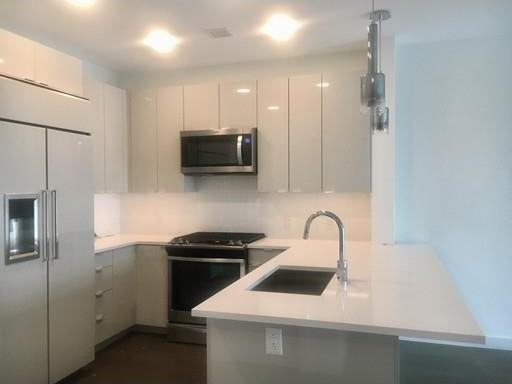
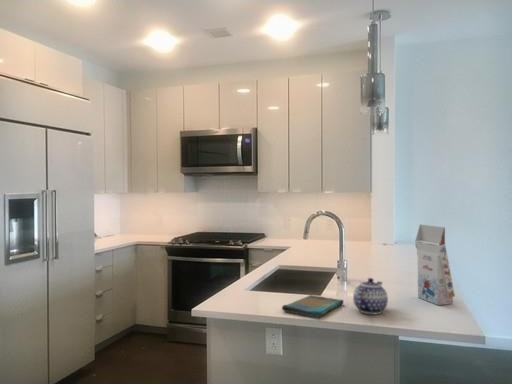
+ teapot (370, 294)
+ dish towel (313, 304)
+ gift box (434, 263)
